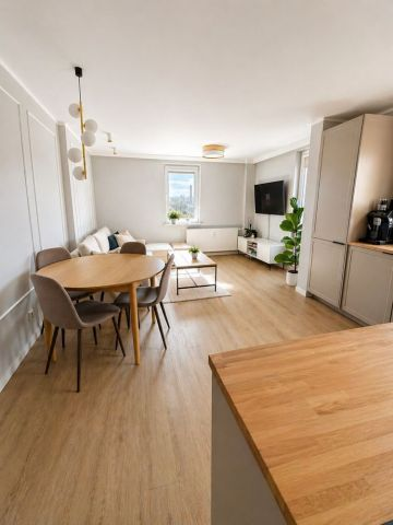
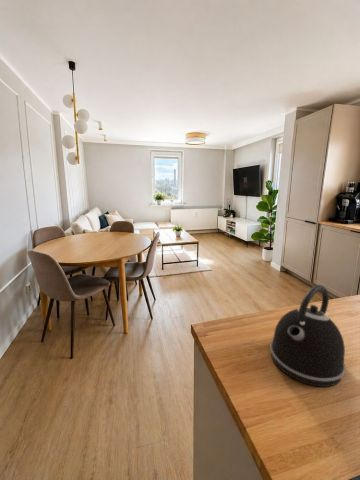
+ kettle (309, 325)
